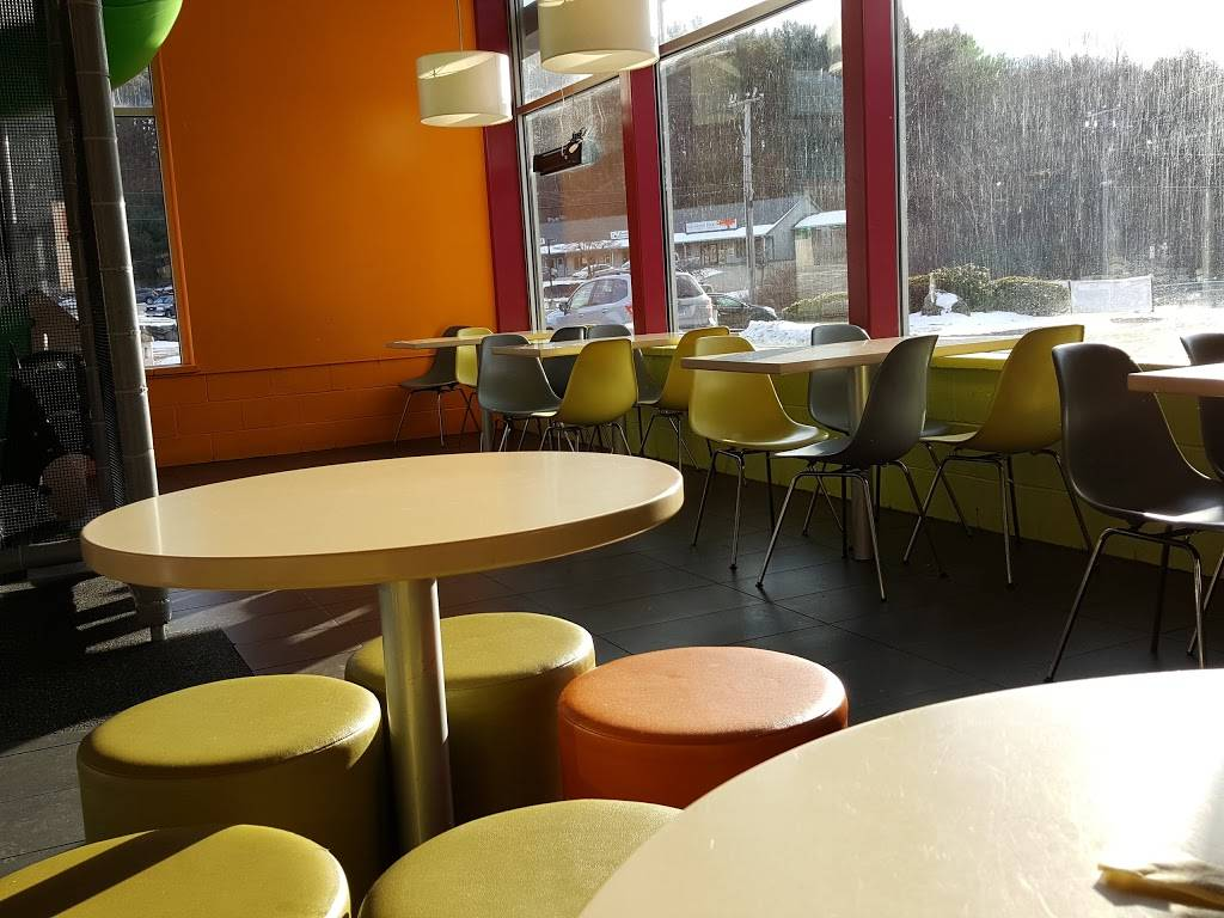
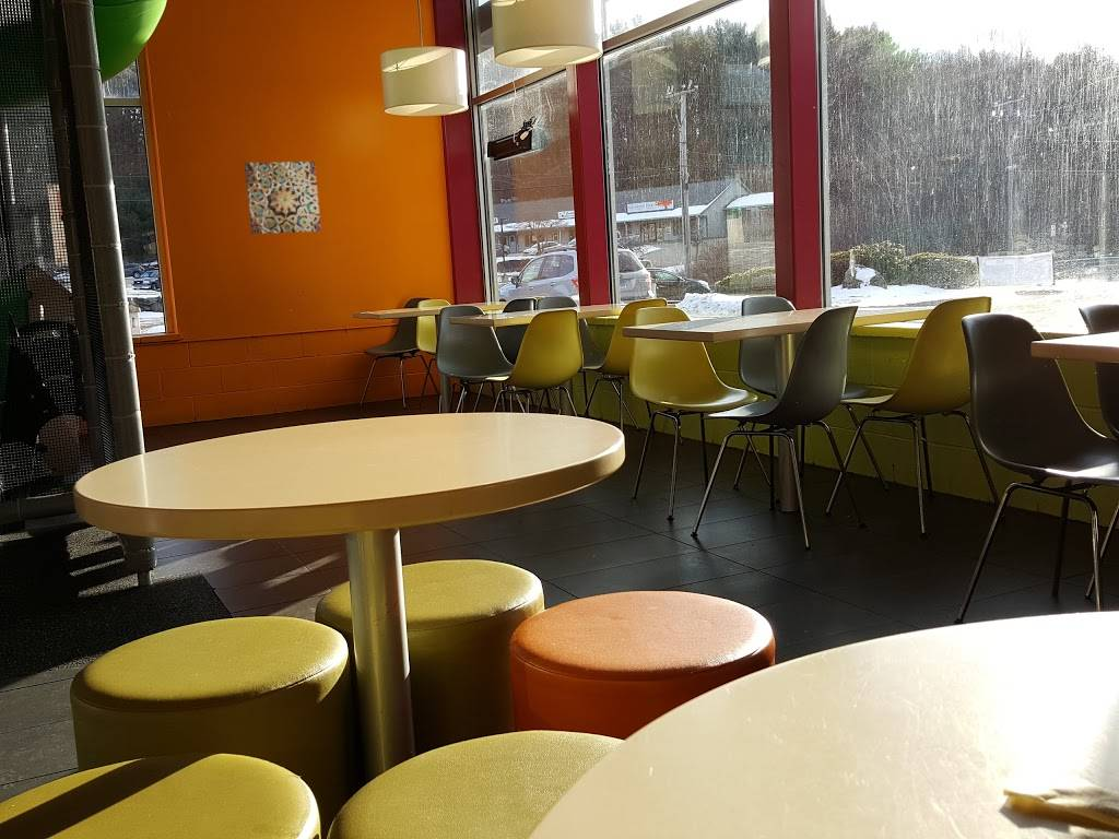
+ wall art (283, 198)
